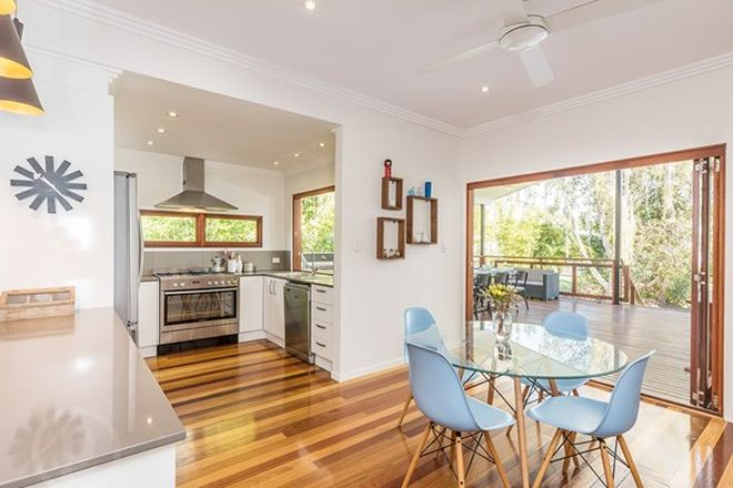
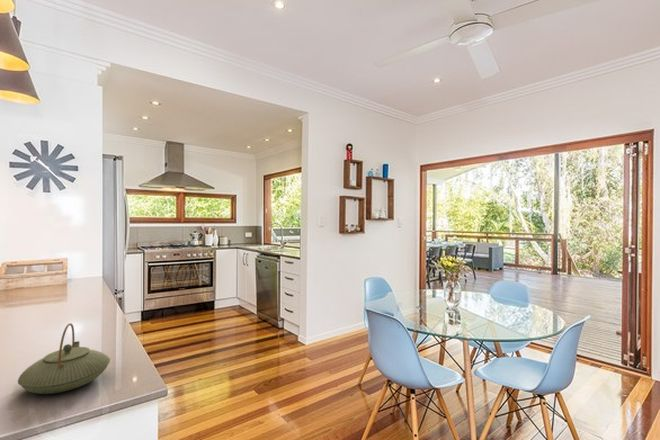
+ teapot (68, 351)
